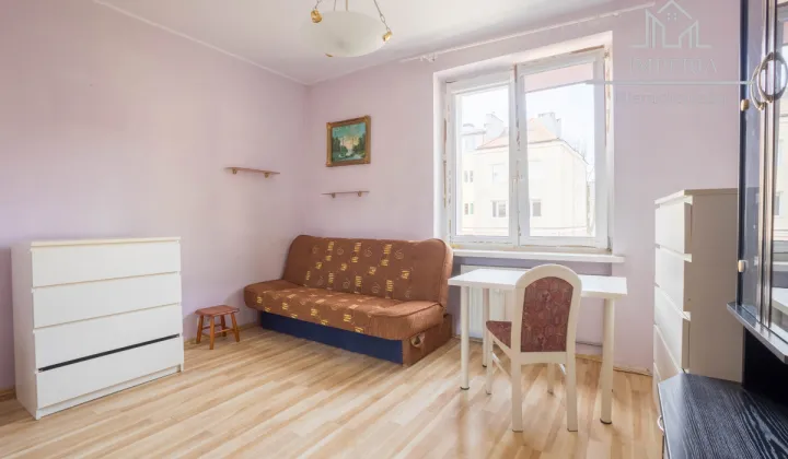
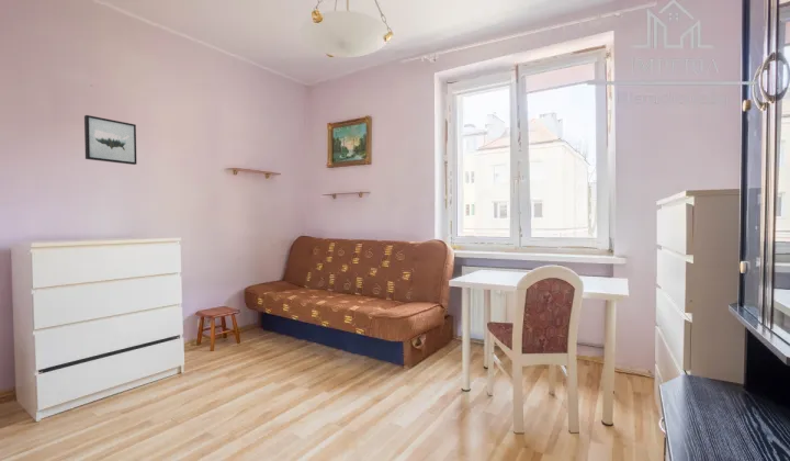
+ wall art (111, 140)
